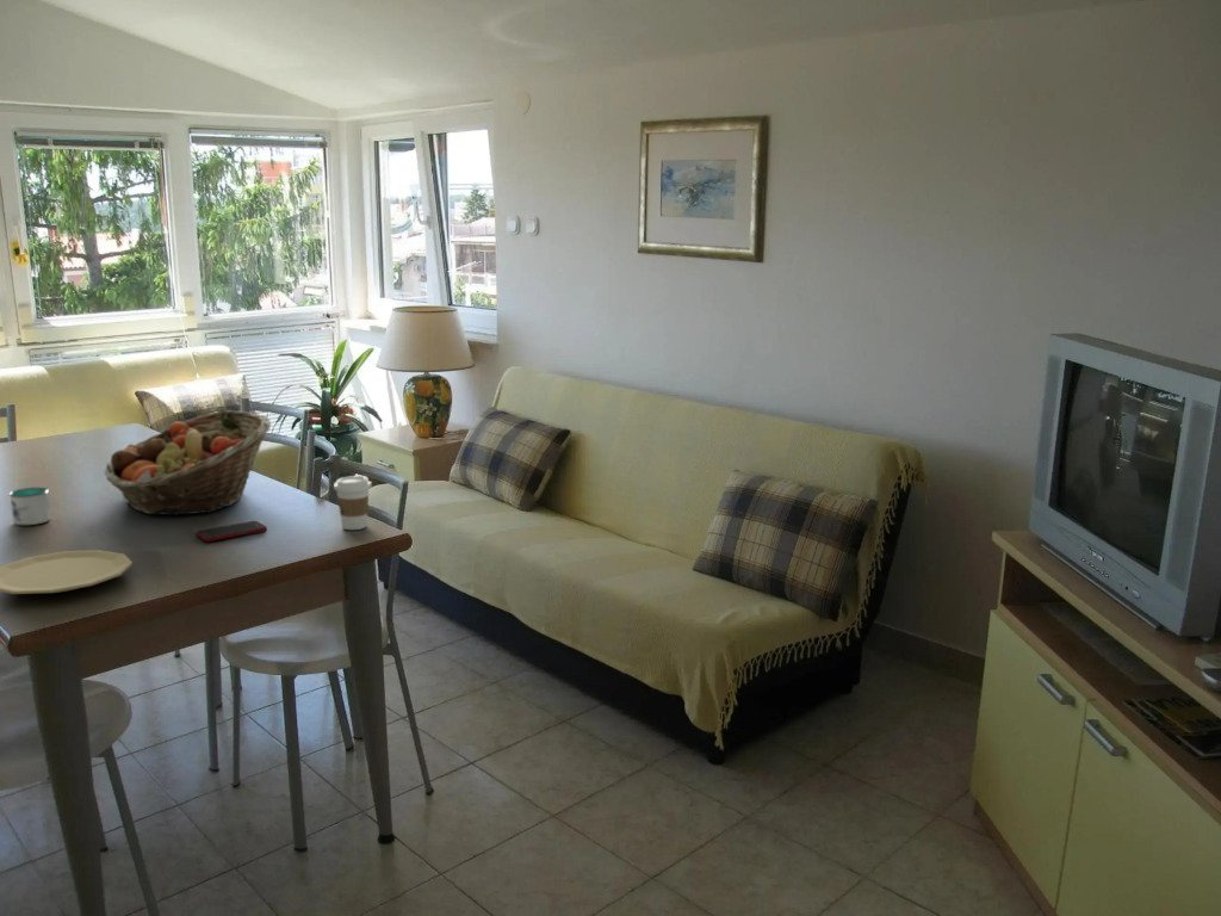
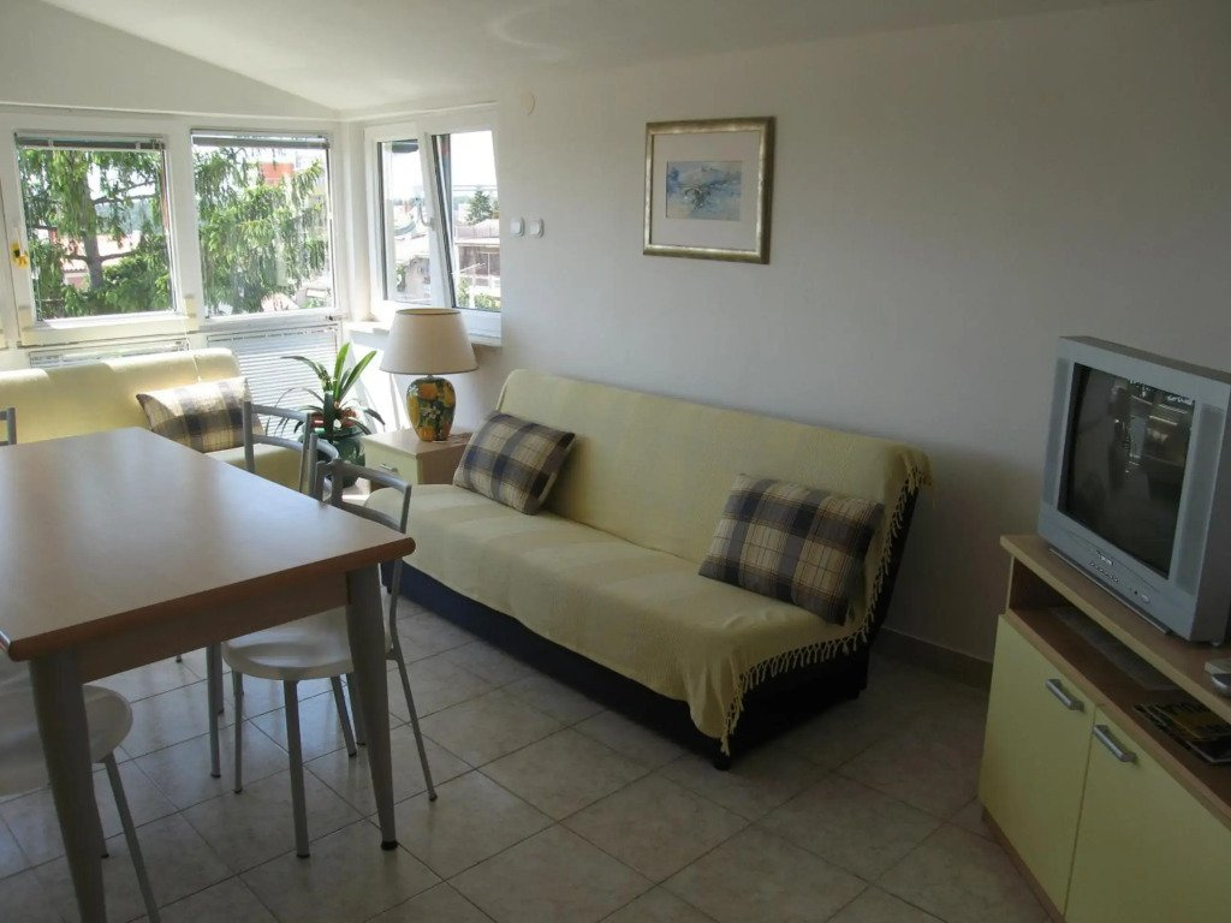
- coffee cup (353, 502)
- plate (60, 576)
- cell phone (231, 531)
- fruit basket (190, 459)
- mug (29, 505)
